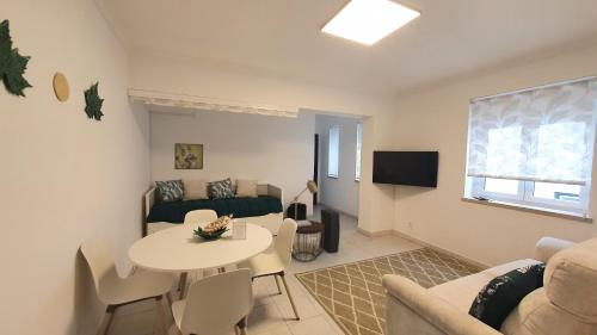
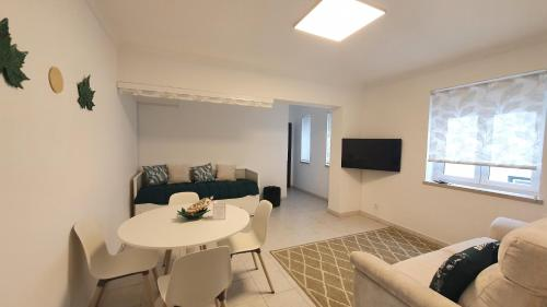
- lamp (296, 201)
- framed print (189, 156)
- speaker (330, 230)
- side table (306, 241)
